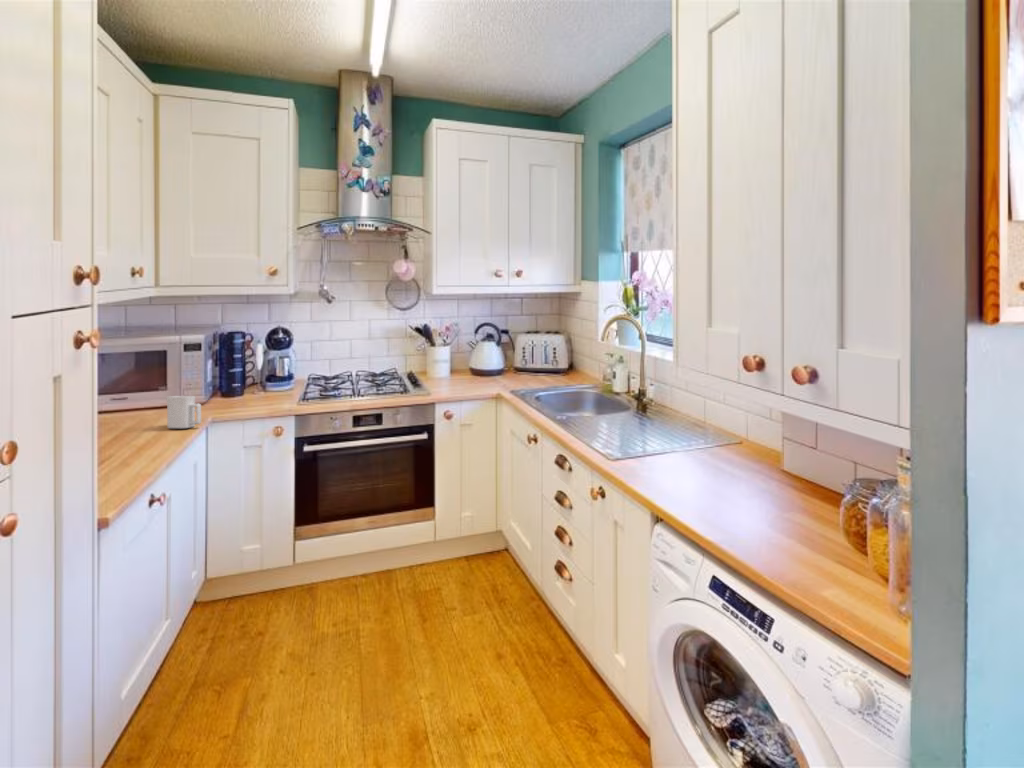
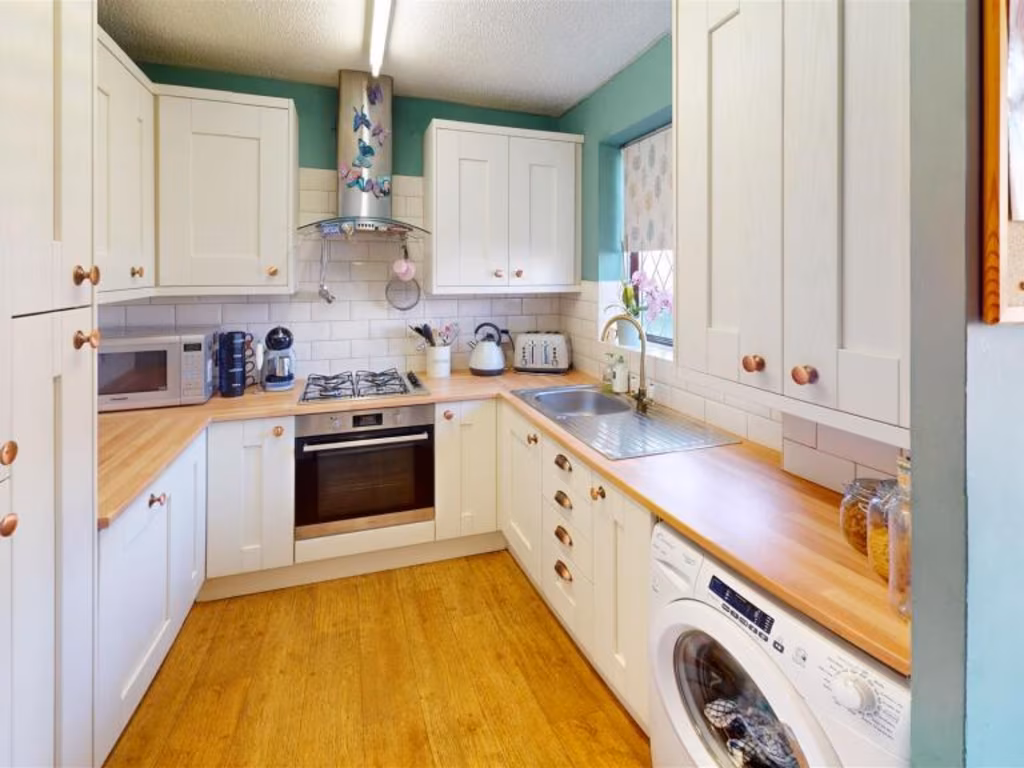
- mug (185, 411)
